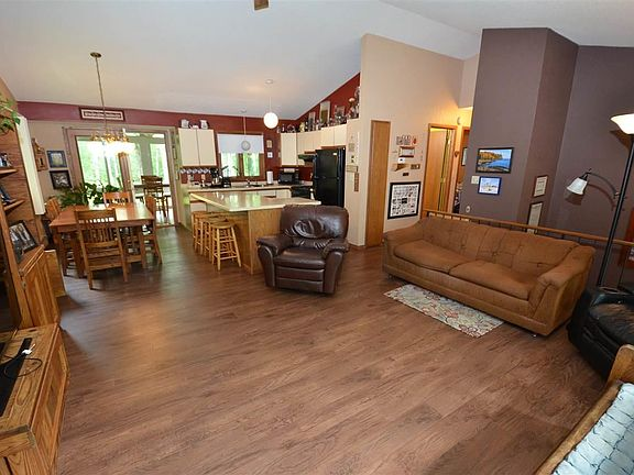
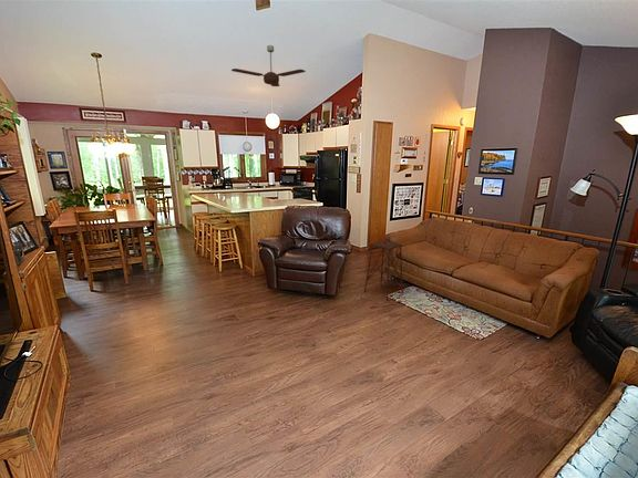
+ side table (385, 269)
+ ceiling fan (270, 66)
